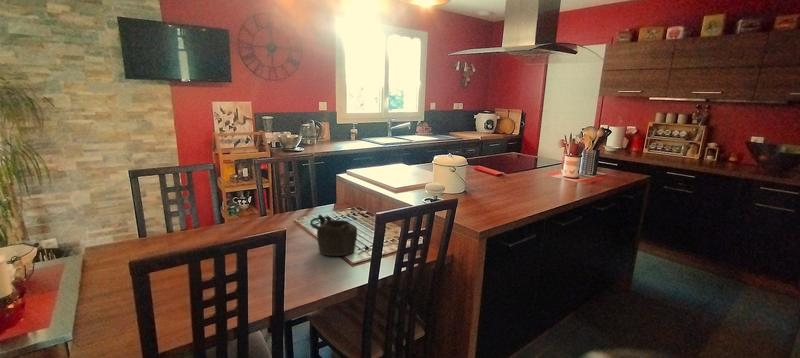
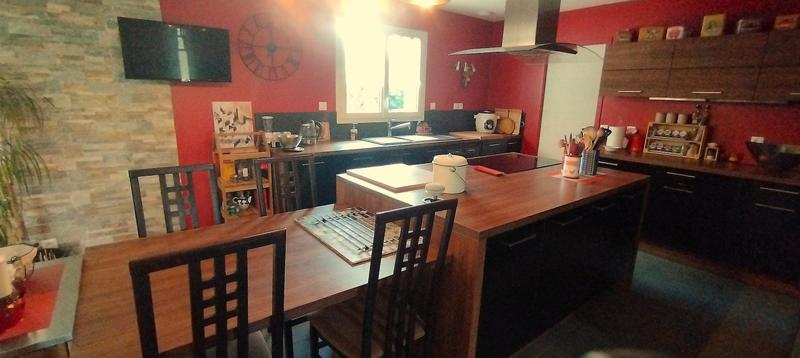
- teapot (333, 234)
